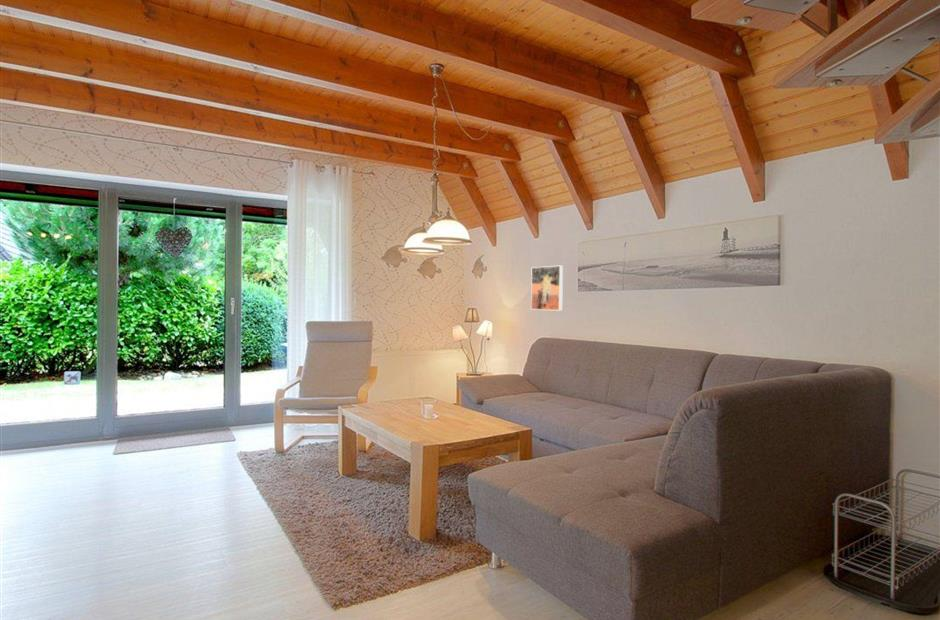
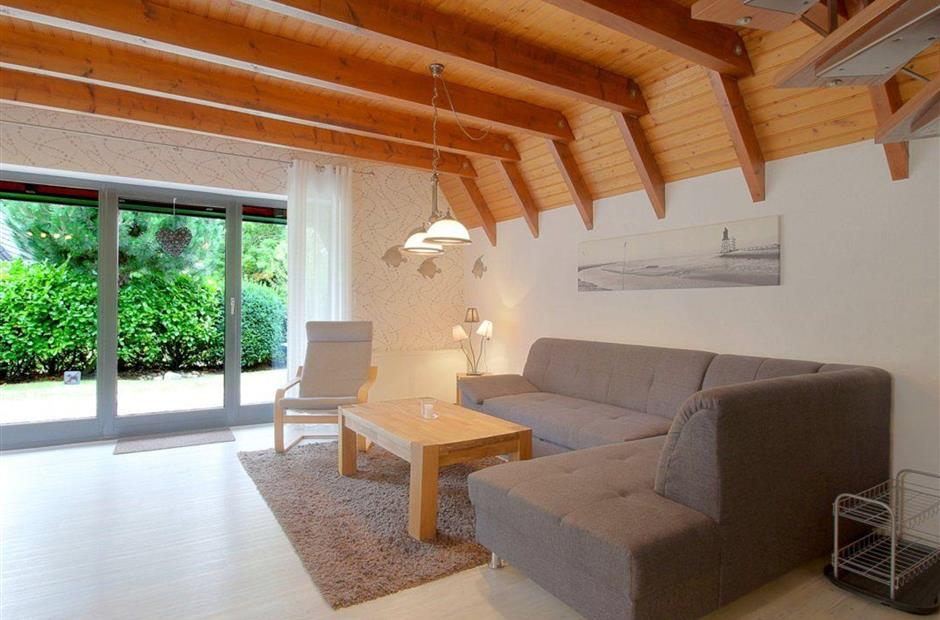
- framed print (546, 288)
